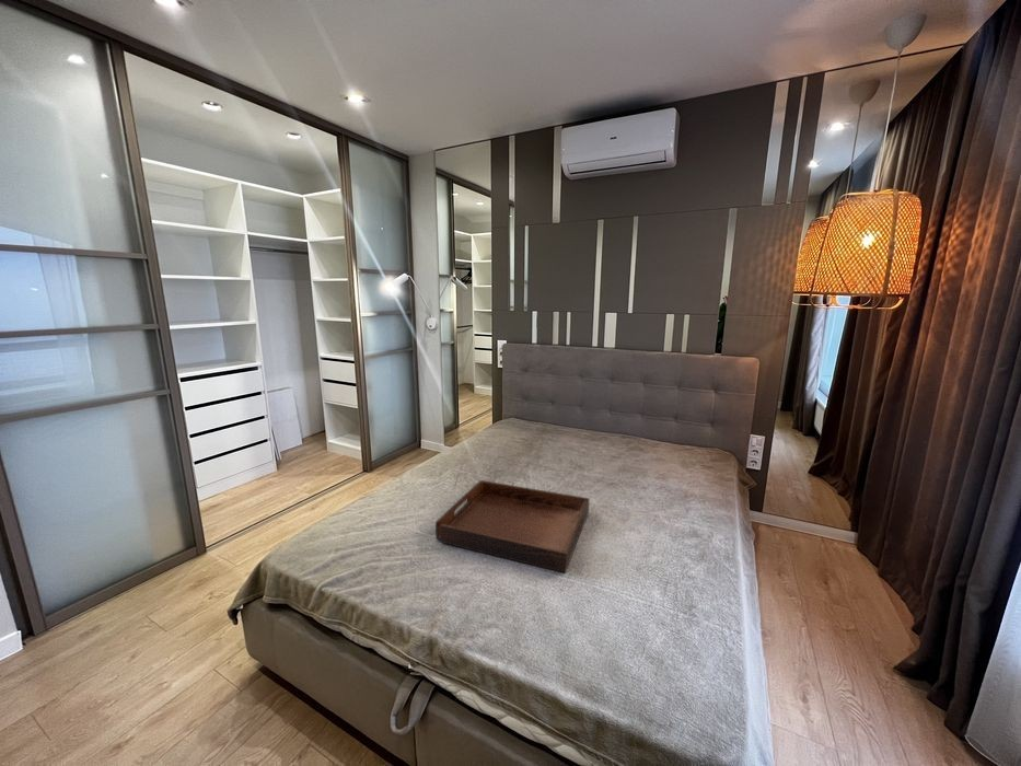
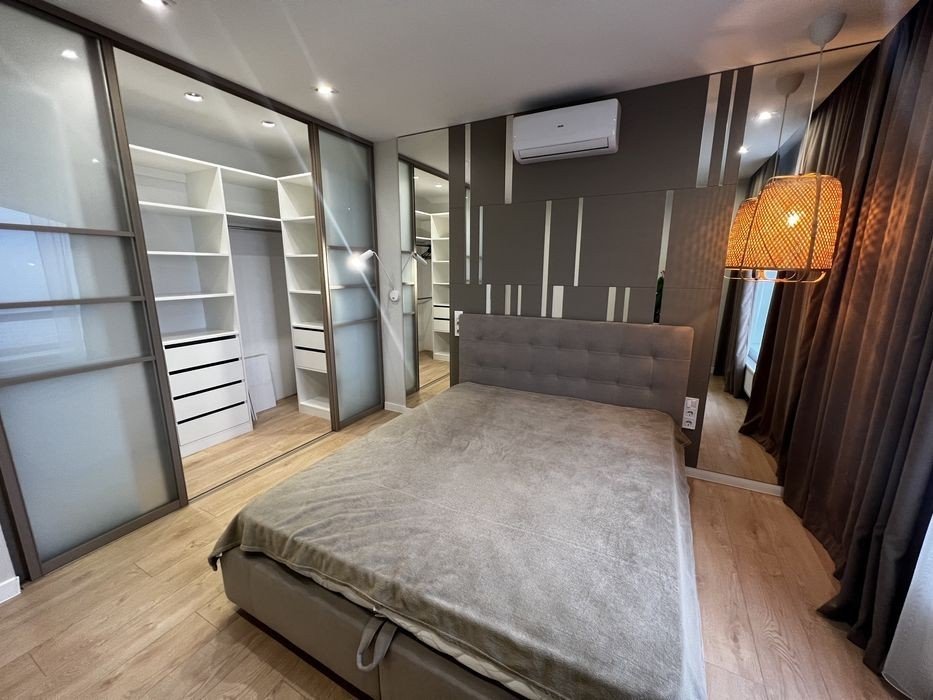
- serving tray (515, 518)
